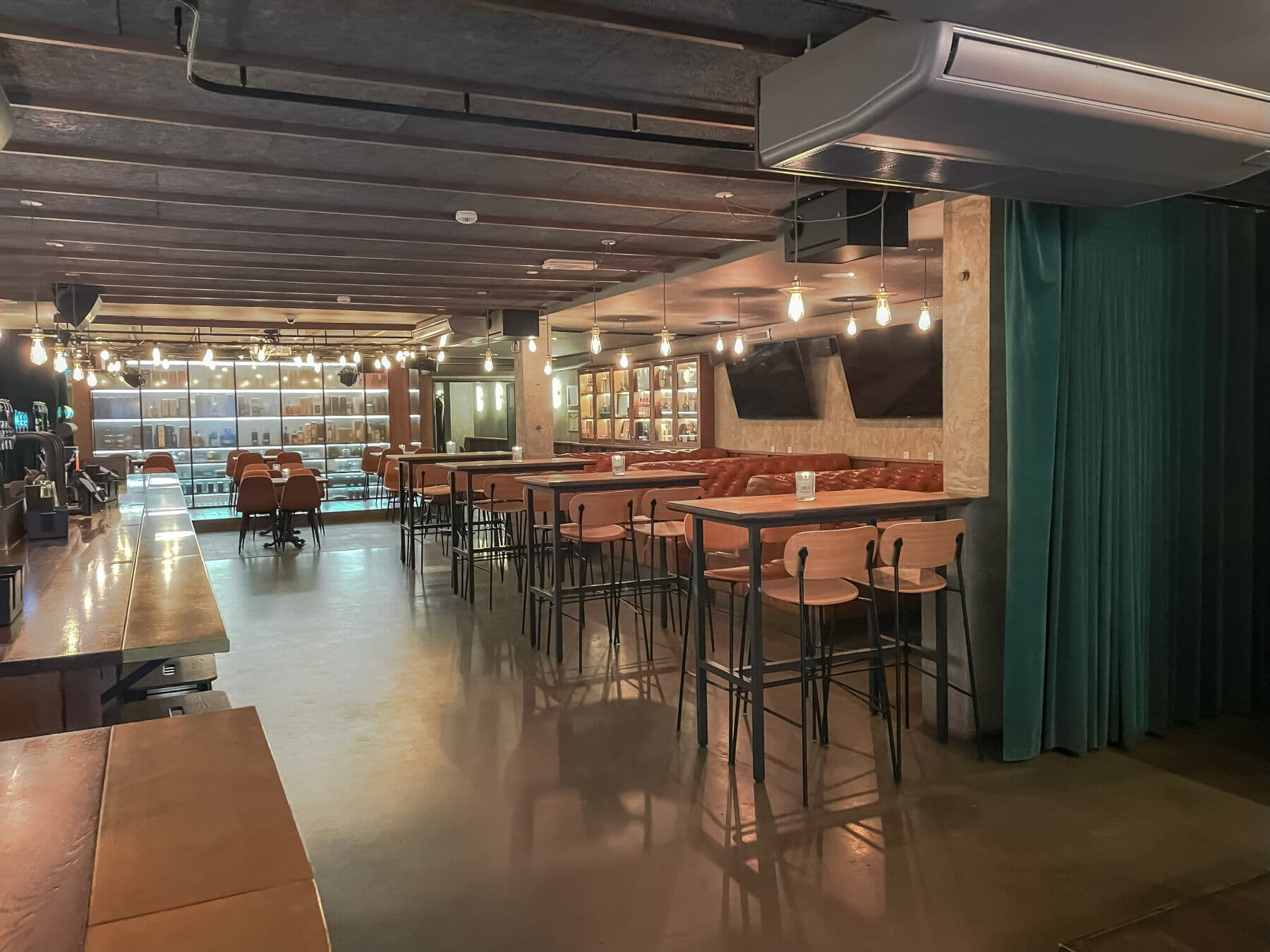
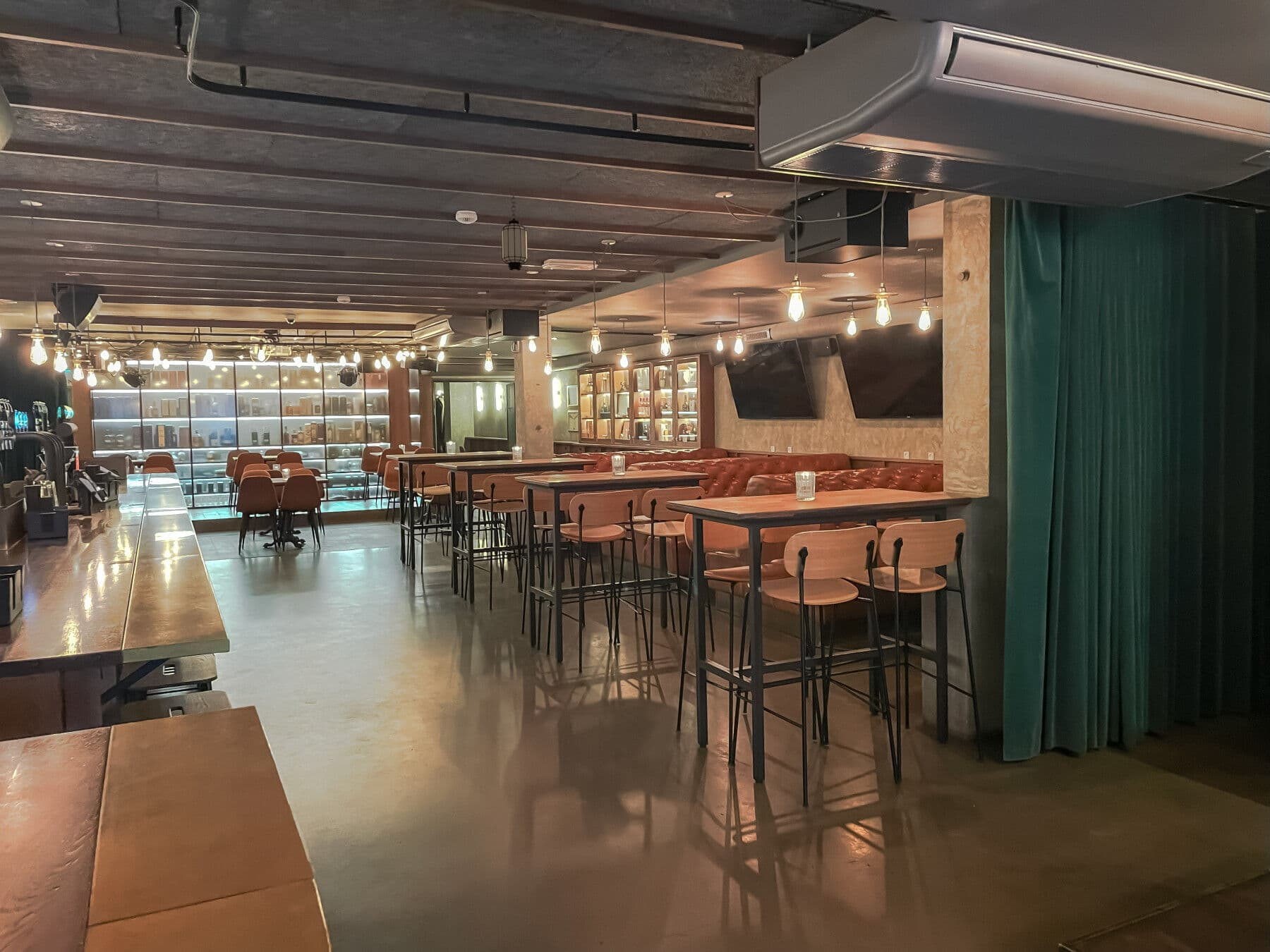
+ hanging lantern (514, 231)
